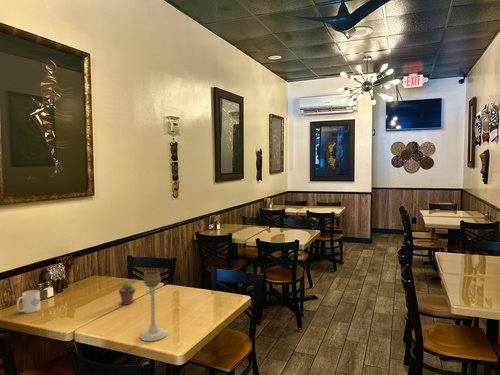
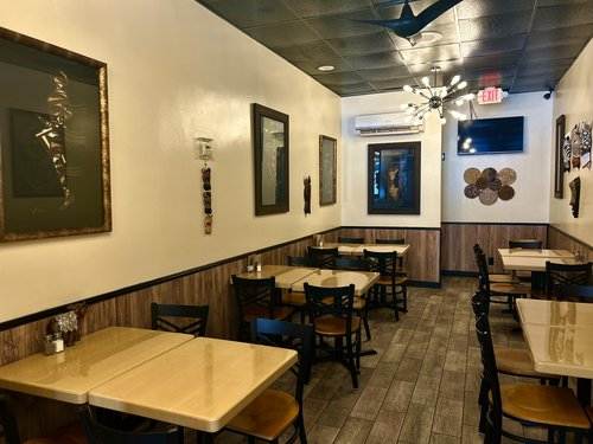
- potted succulent (127, 292)
- mug (28, 302)
- candle holder (152, 303)
